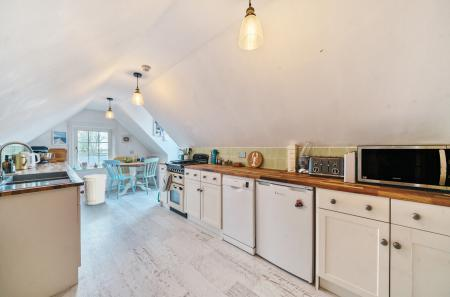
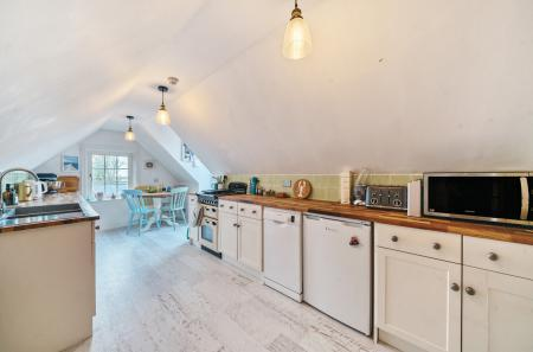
- trash can (95, 188)
